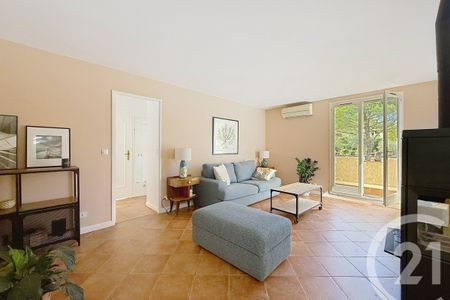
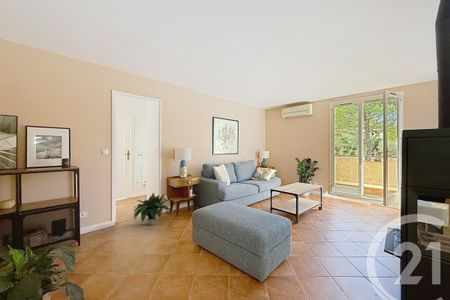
+ potted plant (153, 208)
